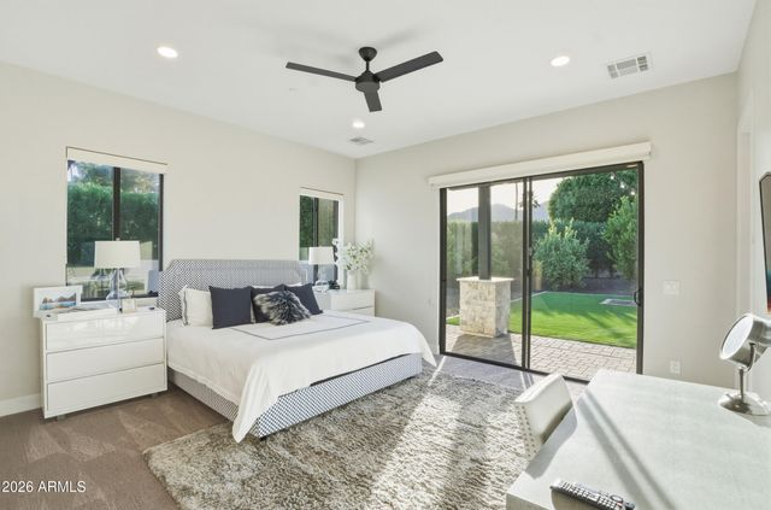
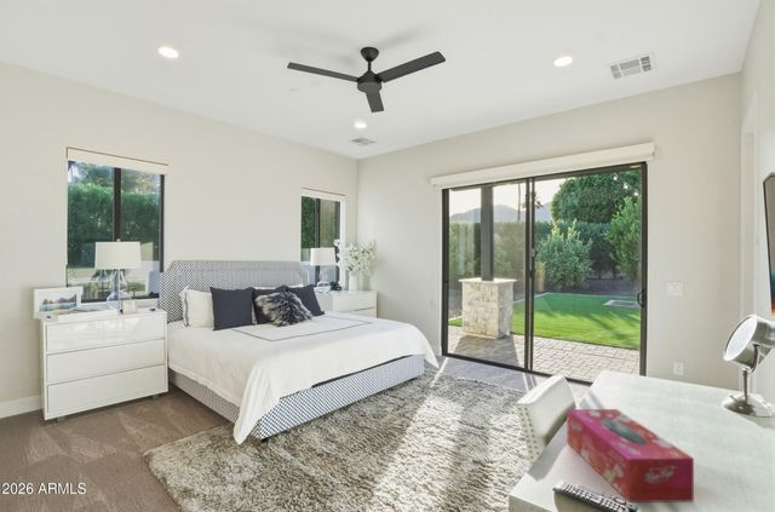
+ tissue box (621, 449)
